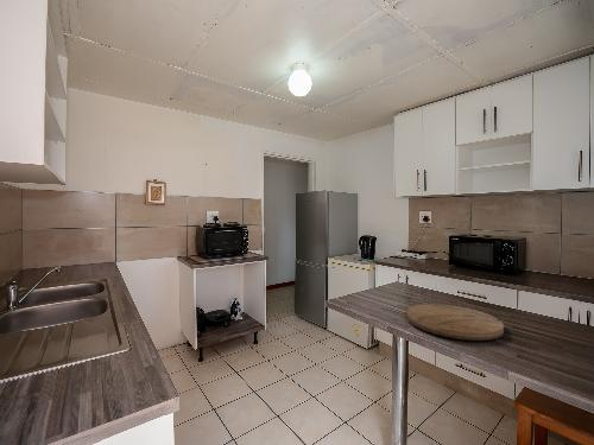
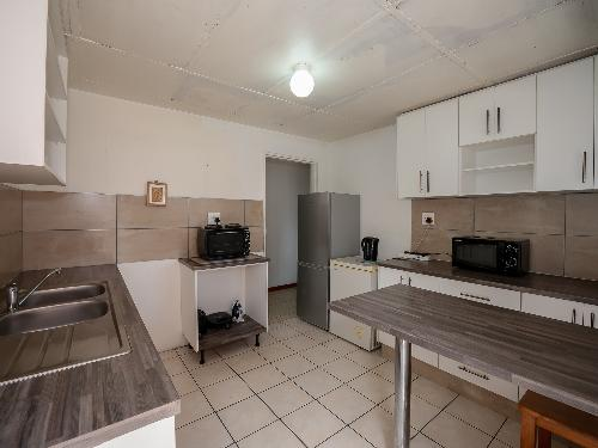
- cutting board (451, 319)
